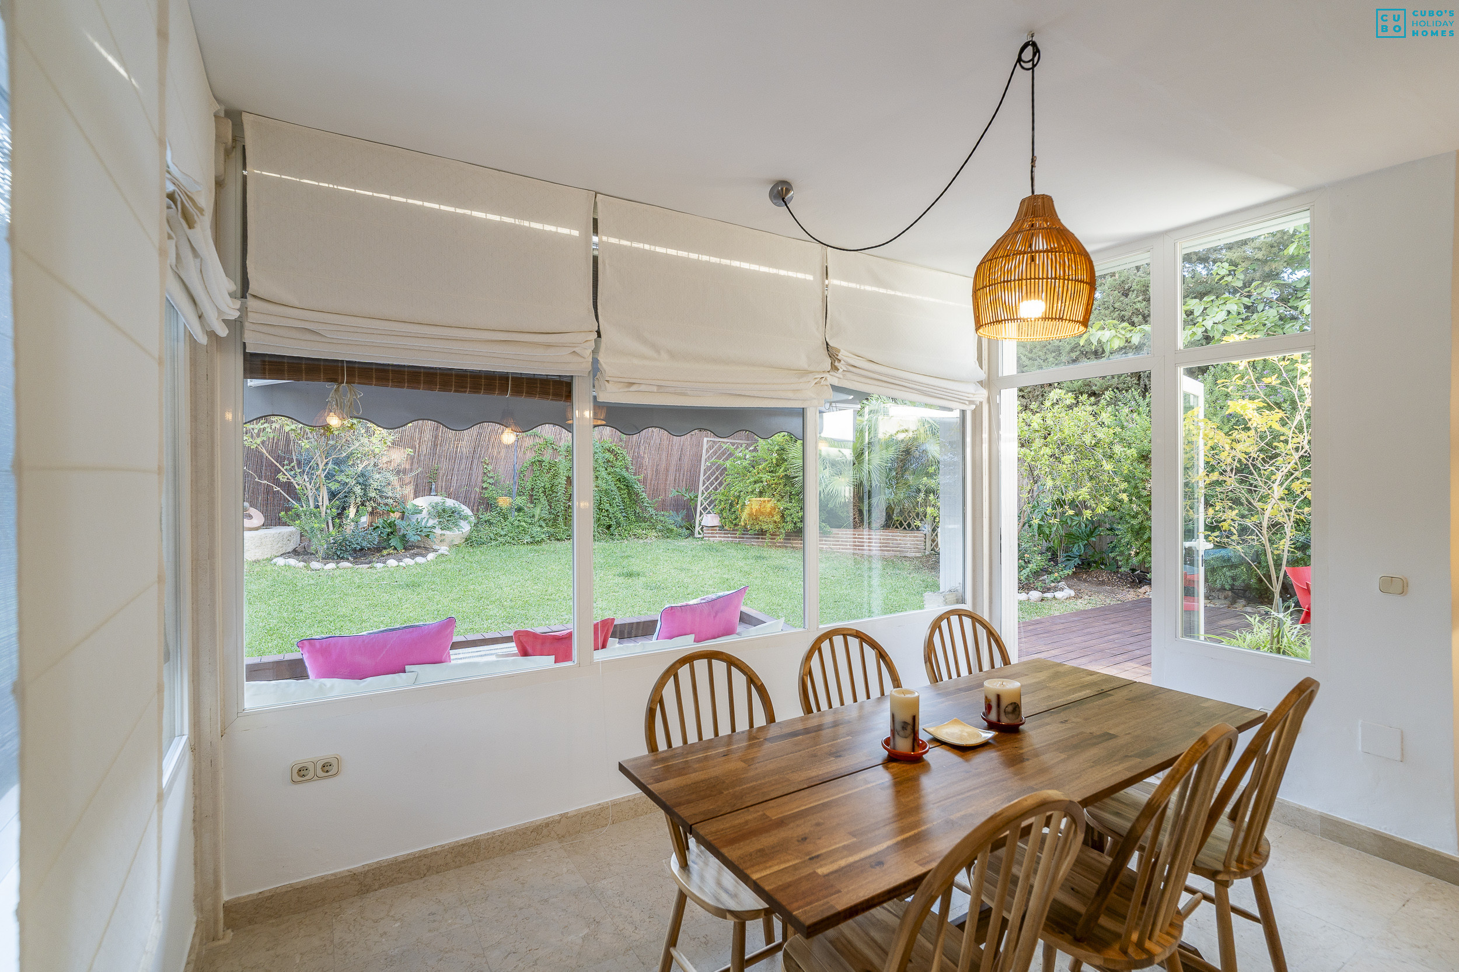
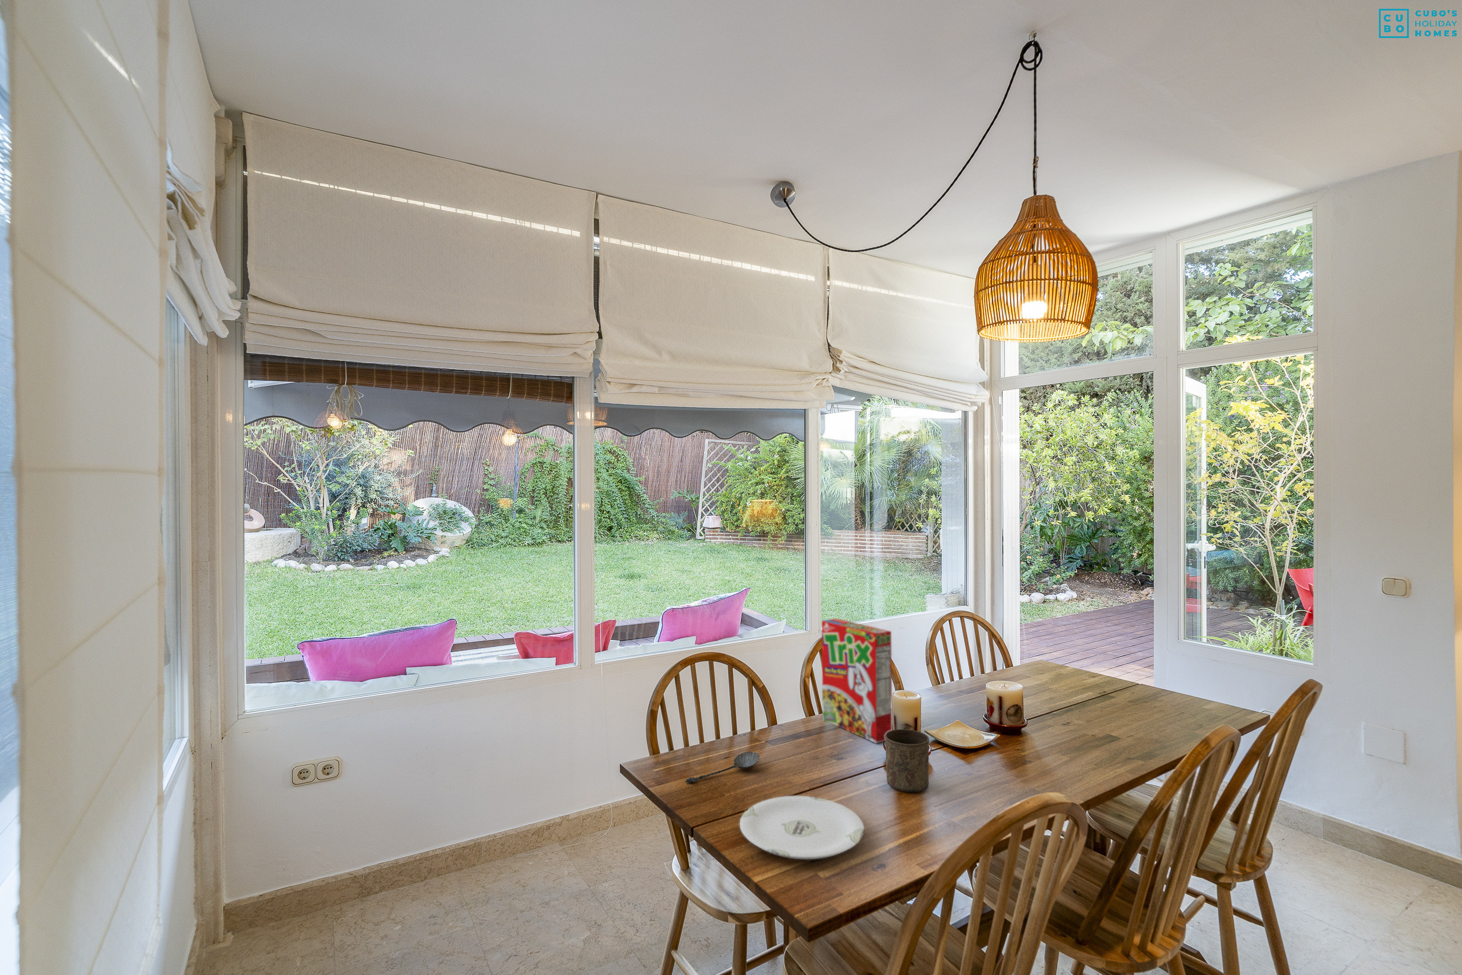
+ plate (802, 828)
+ cup (907, 760)
+ cereal box (855, 677)
+ spoon (722, 769)
